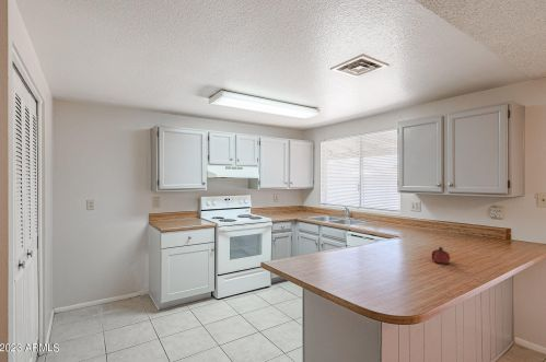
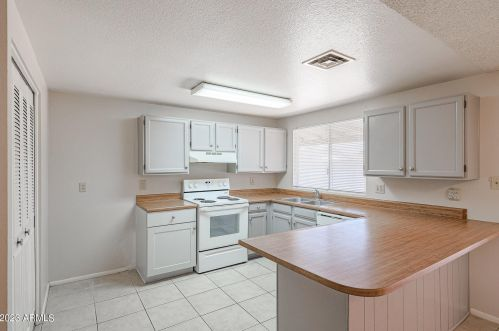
- fruit (440, 254)
